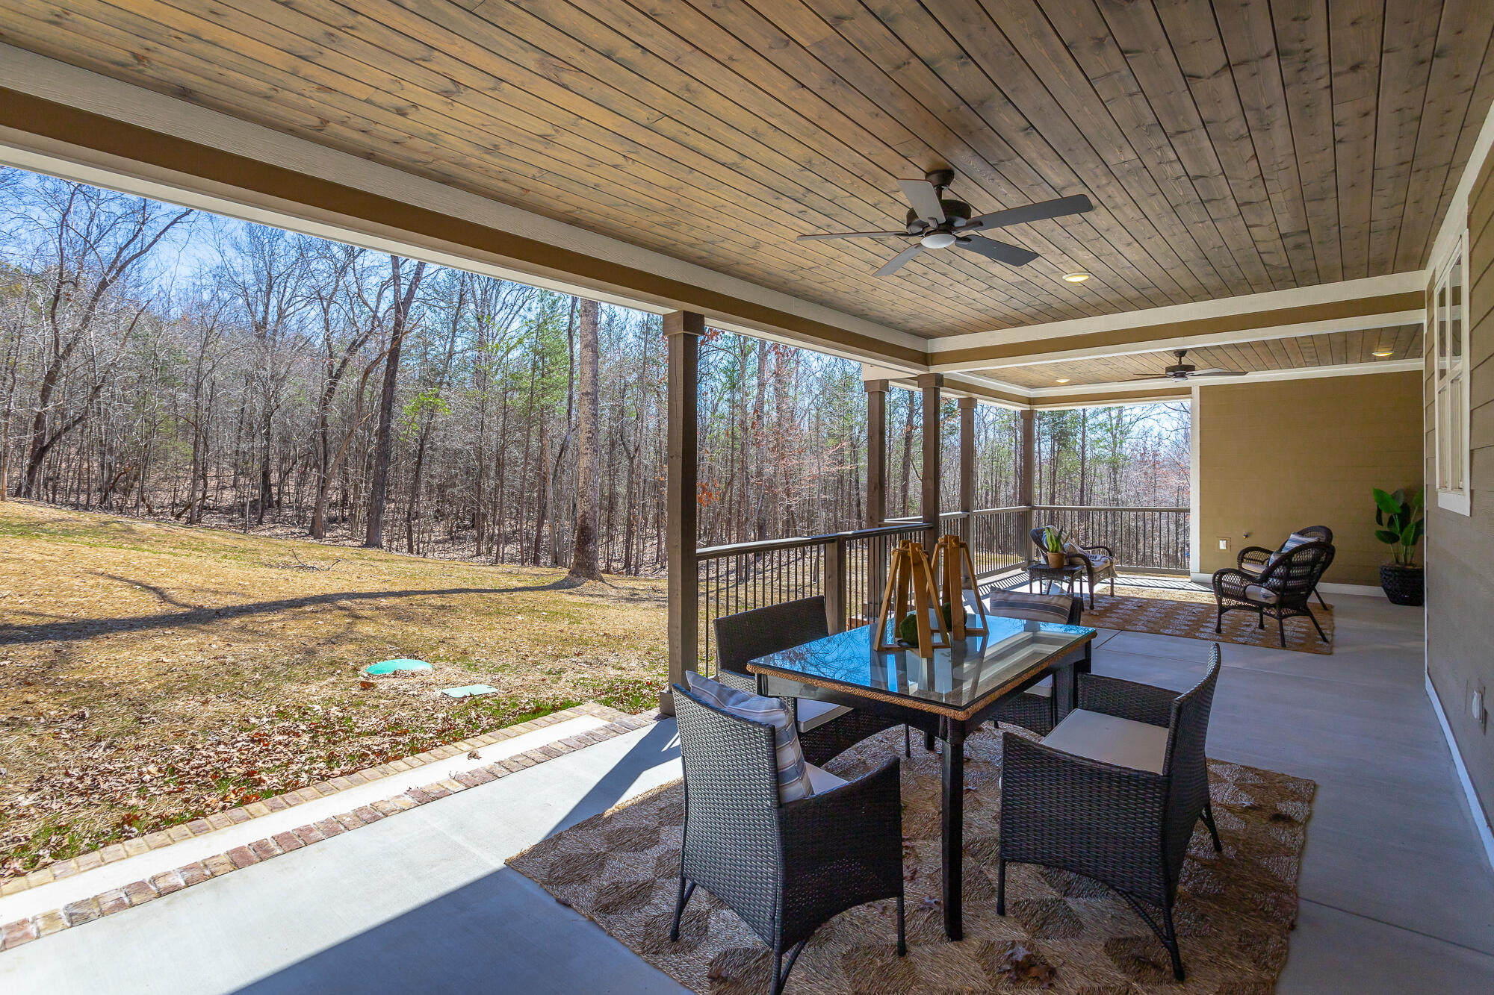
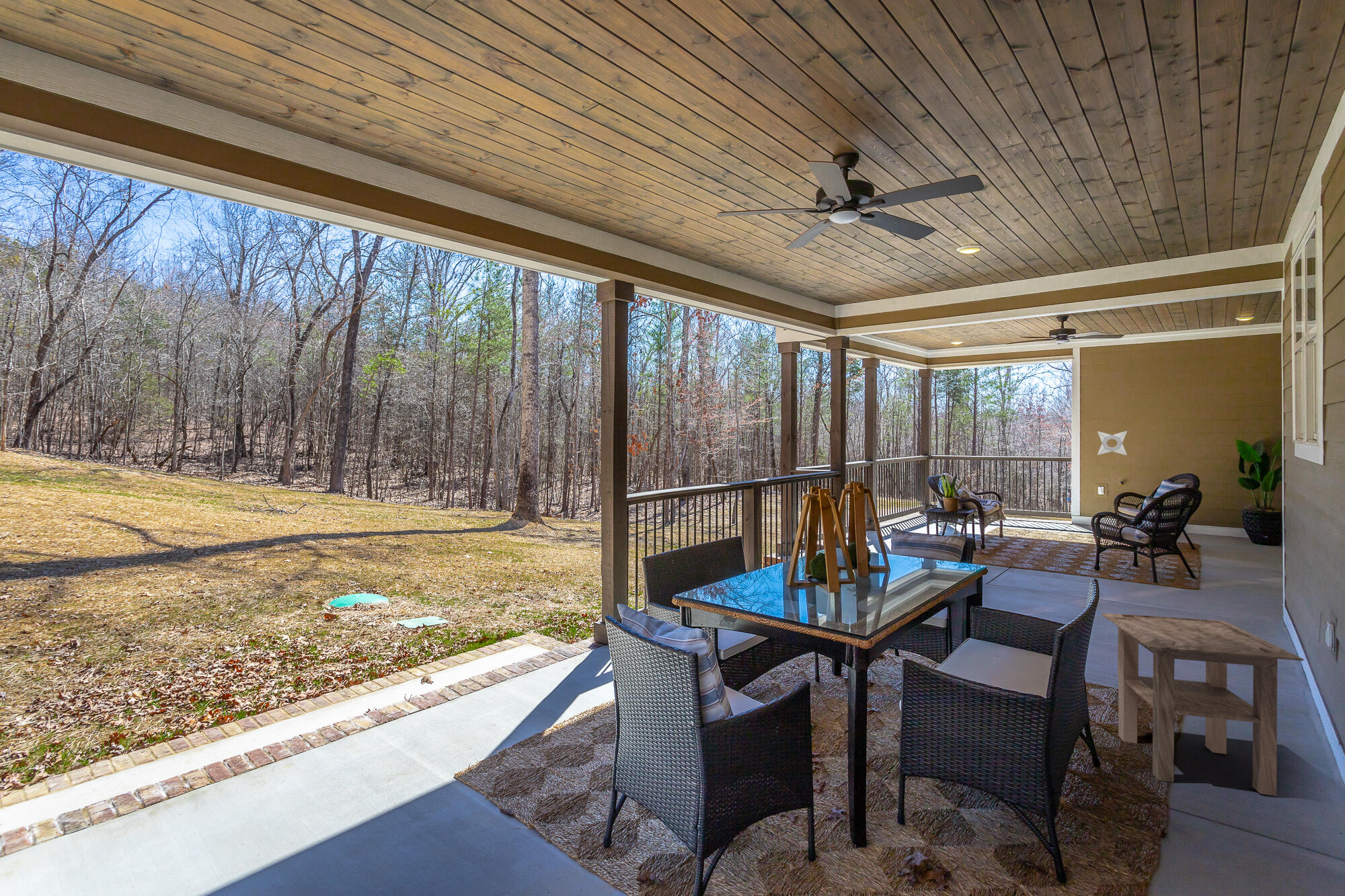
+ decorative star (1110, 447)
+ side table (1190, 696)
